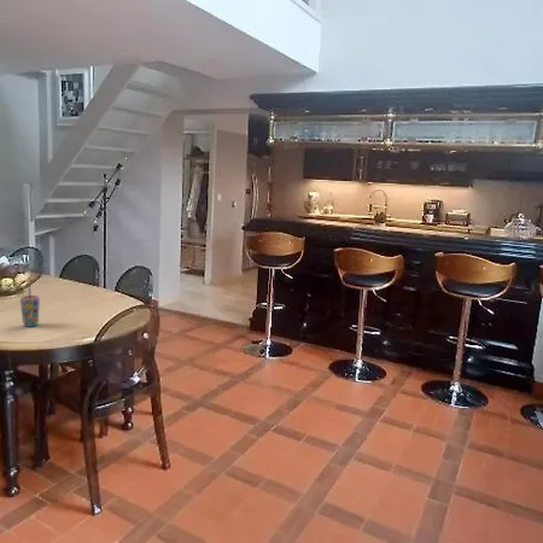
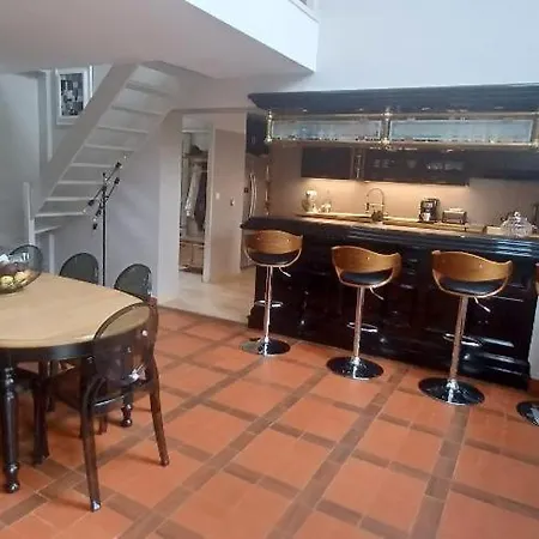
- cup (29, 304)
